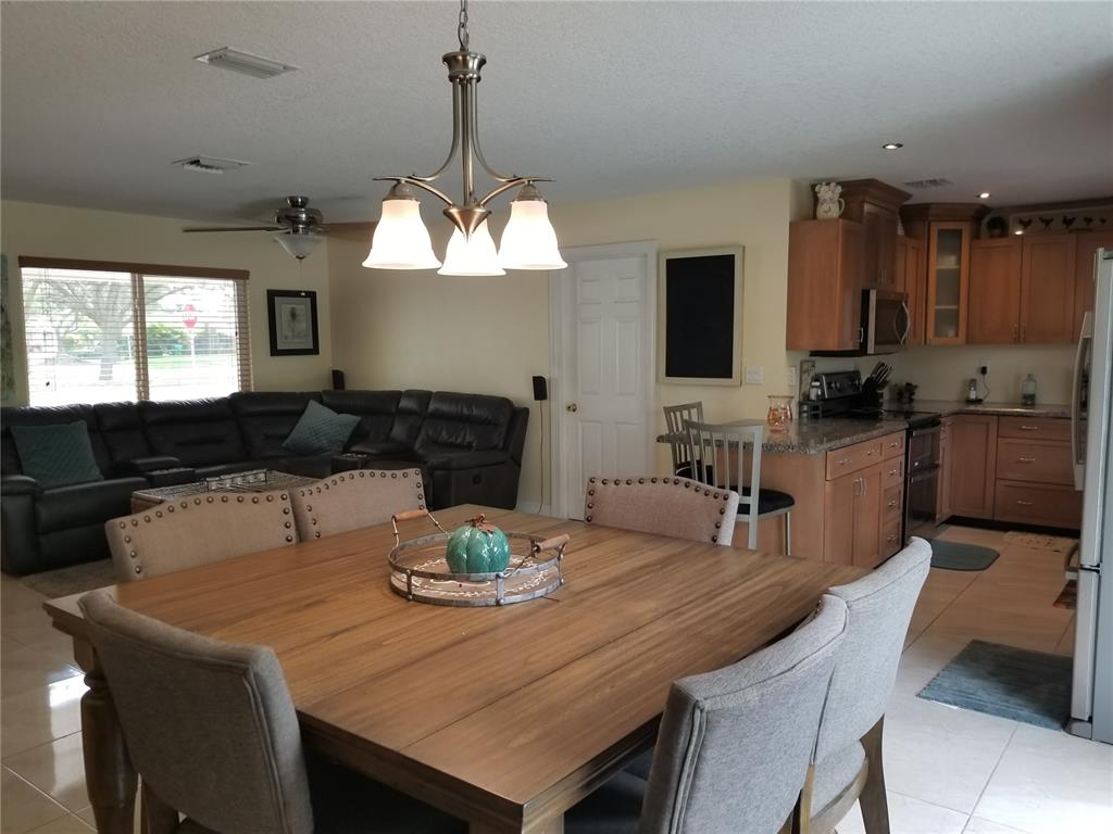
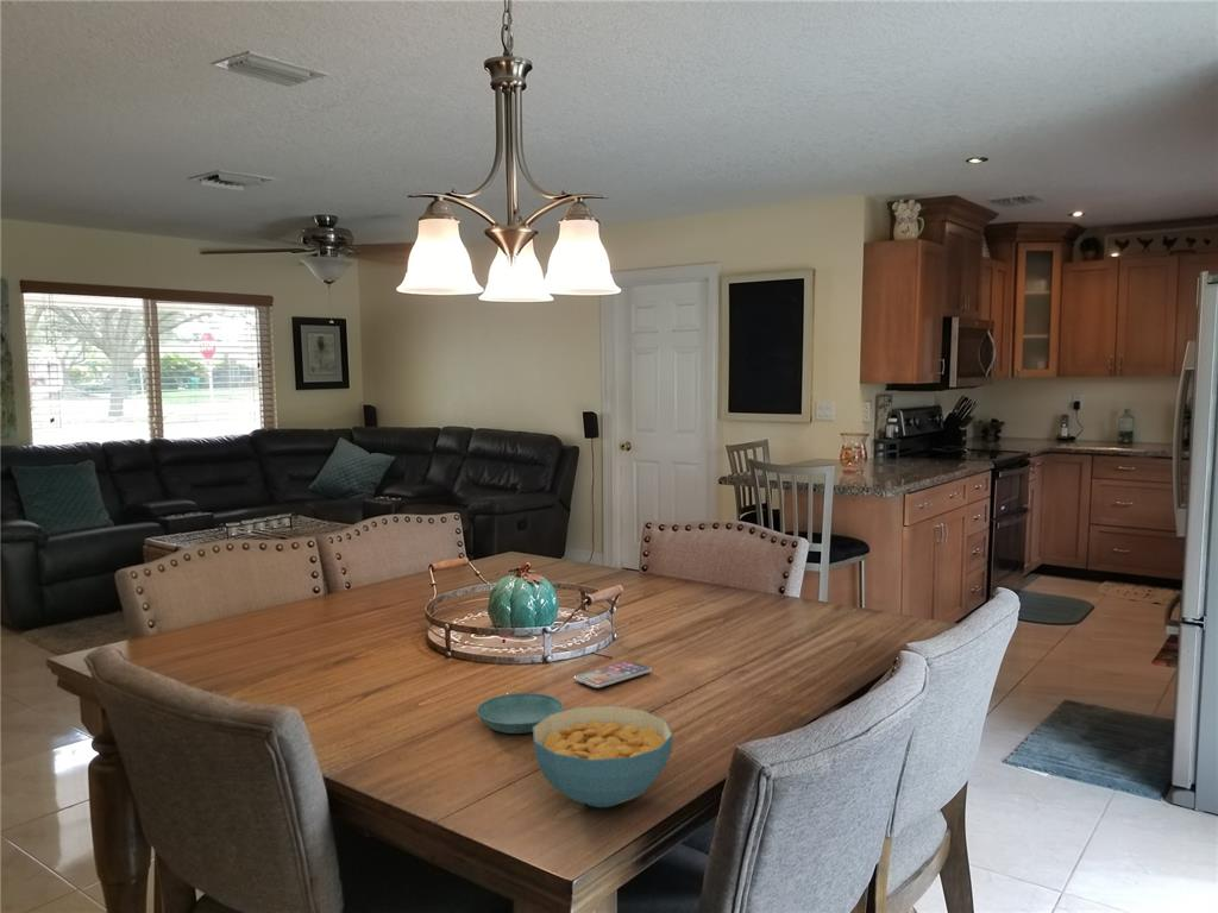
+ smartphone (613, 674)
+ cereal bowl (602, 763)
+ saucer (520, 714)
